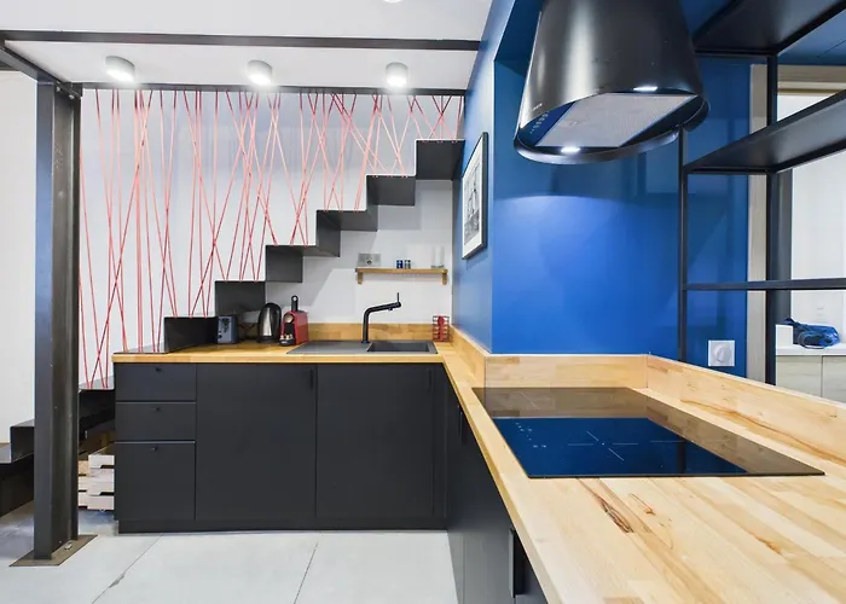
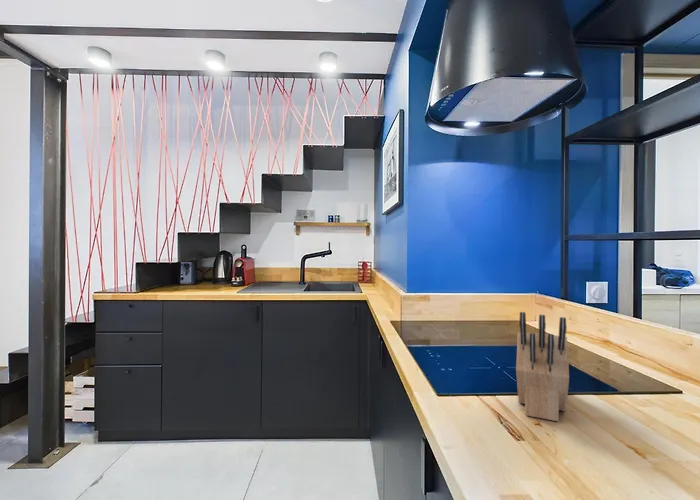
+ knife block (541, 356)
